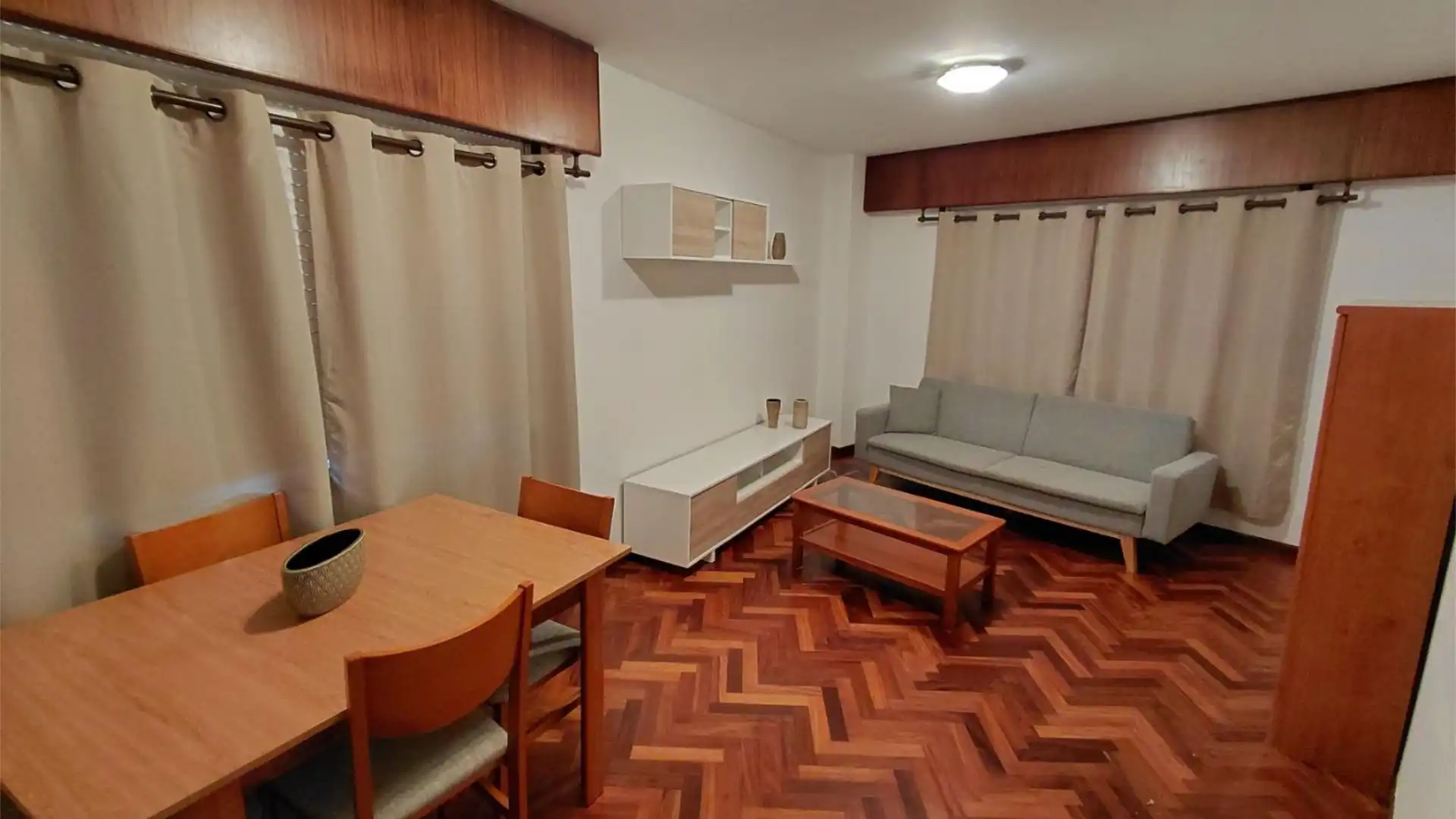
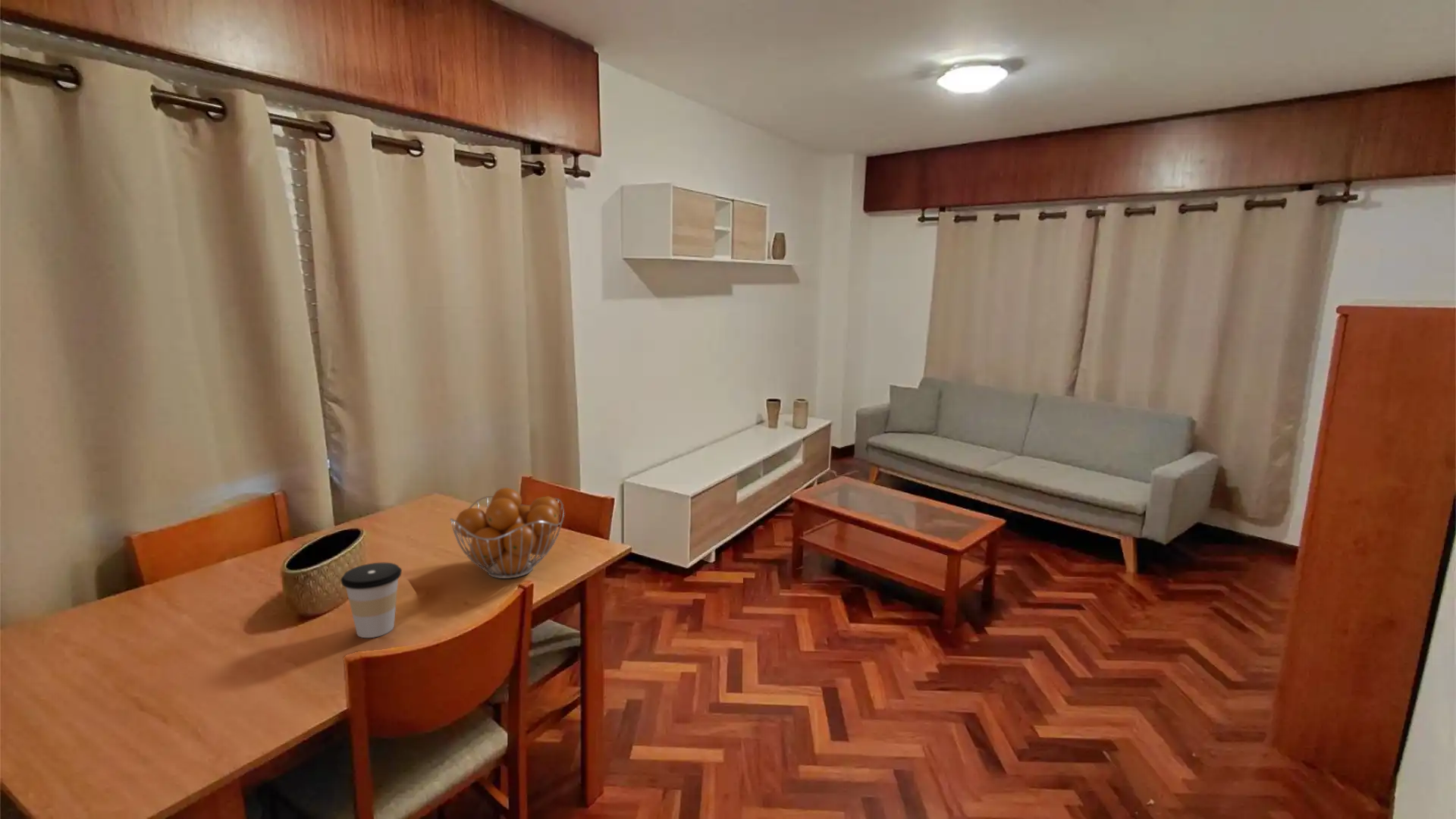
+ fruit basket (509, 532)
+ coffee cup (373, 601)
